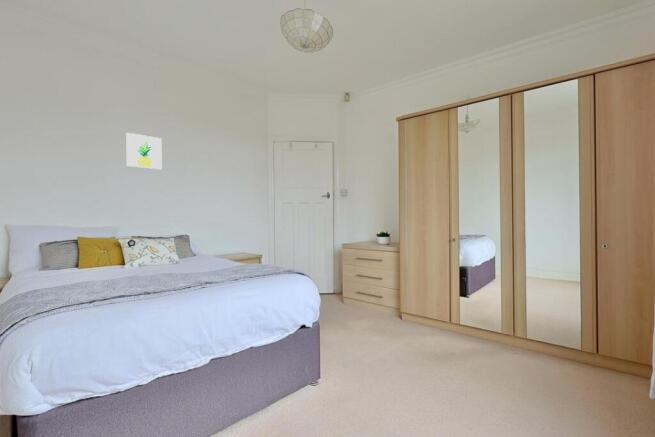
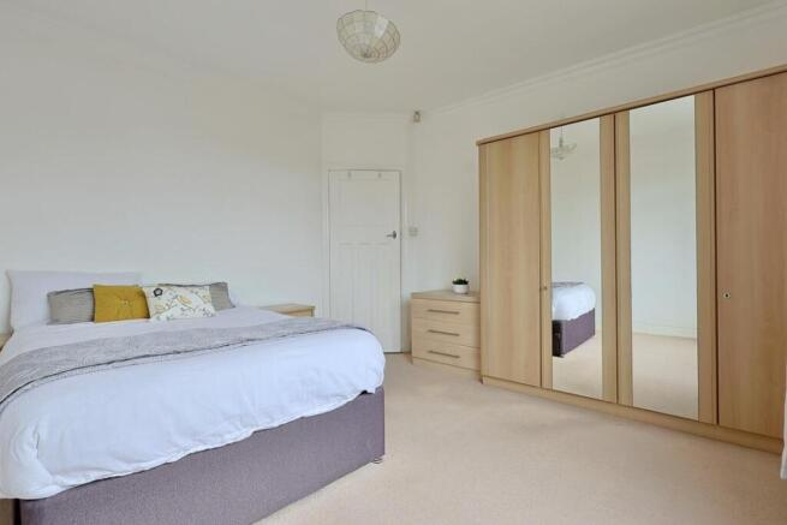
- wall art (144, 151)
